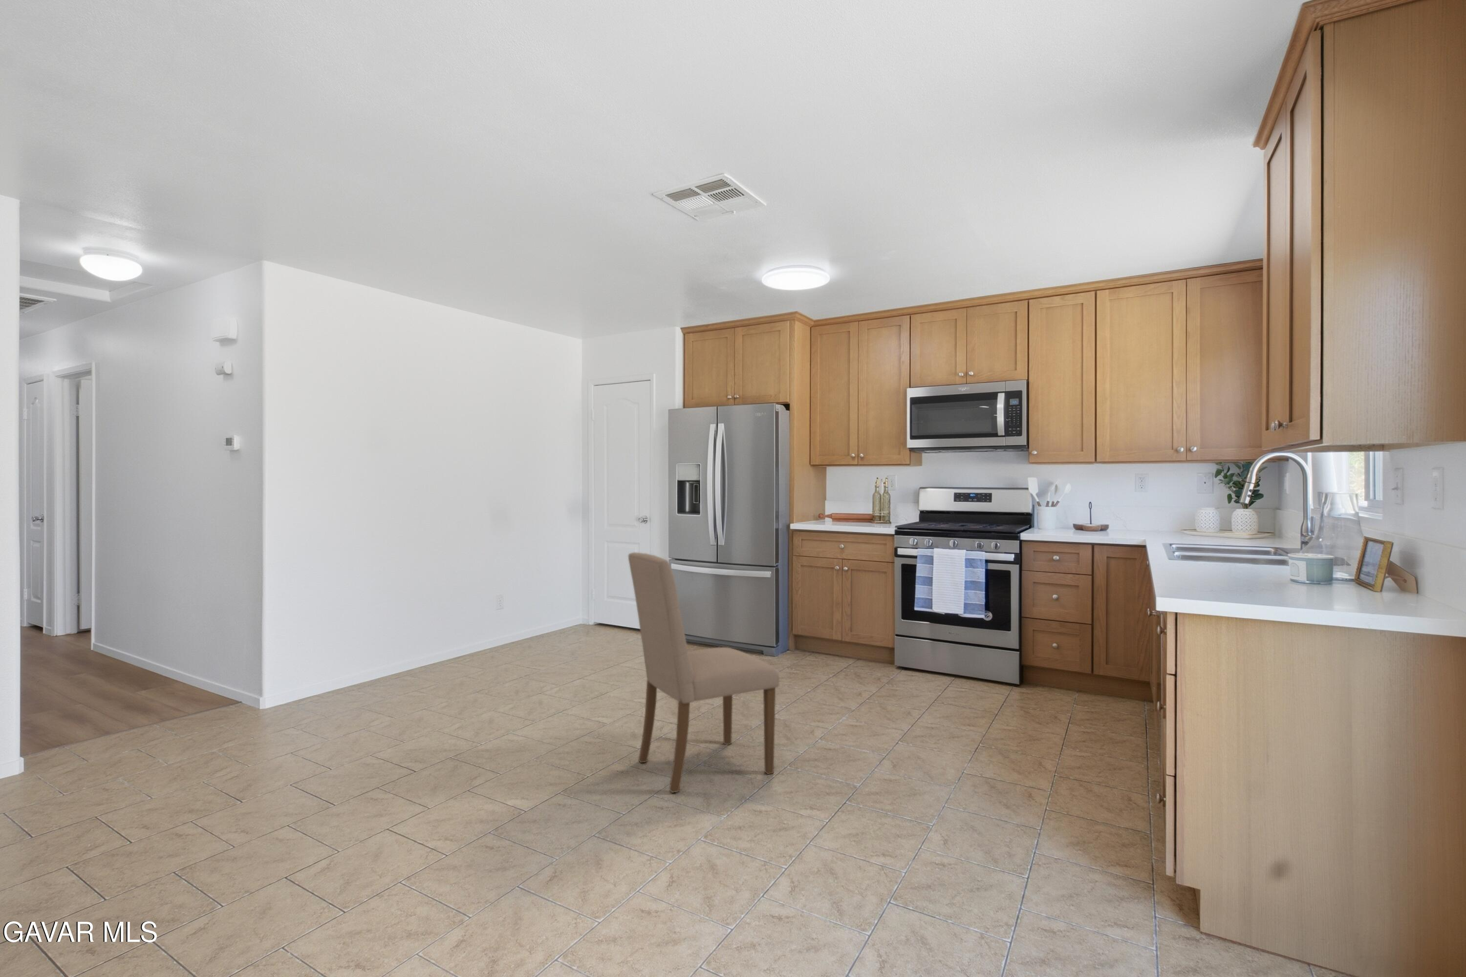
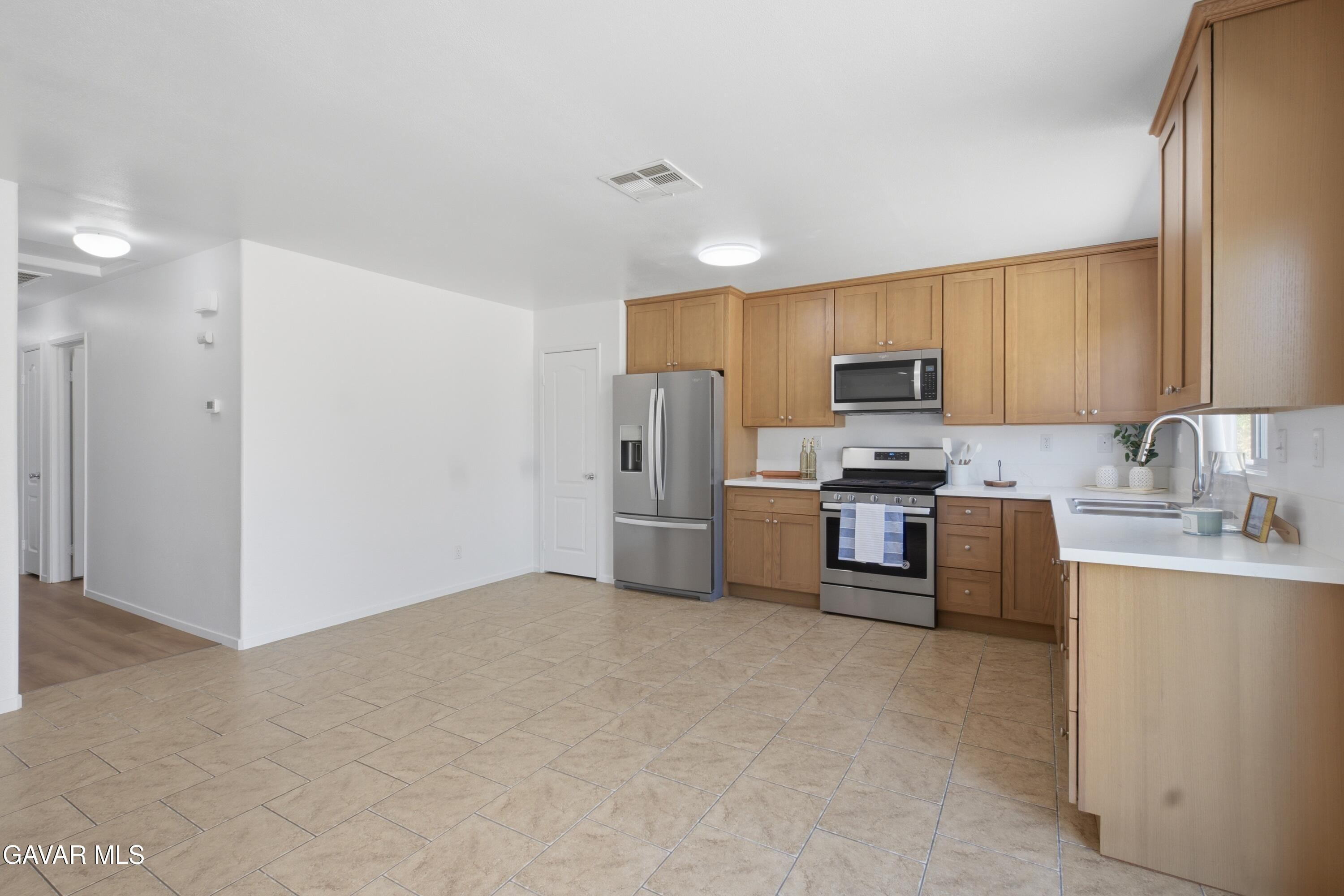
- dining chair (704, 659)
